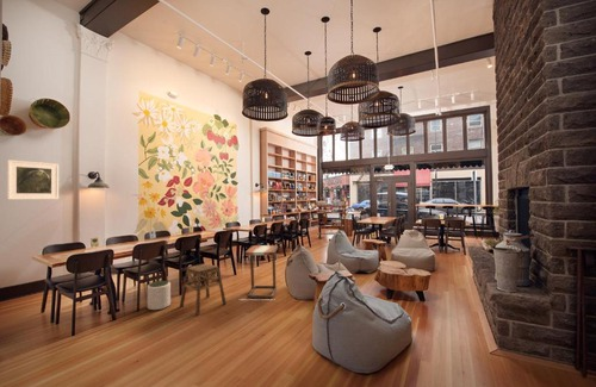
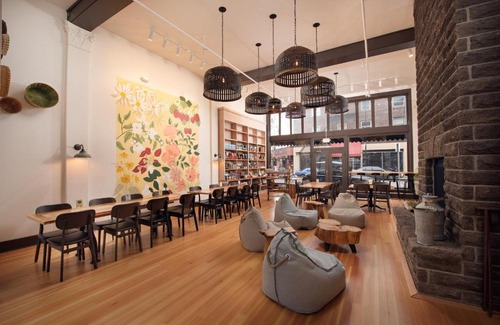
- plant pot (159, 294)
- stool (203, 285)
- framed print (33, 180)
- side table (253, 270)
